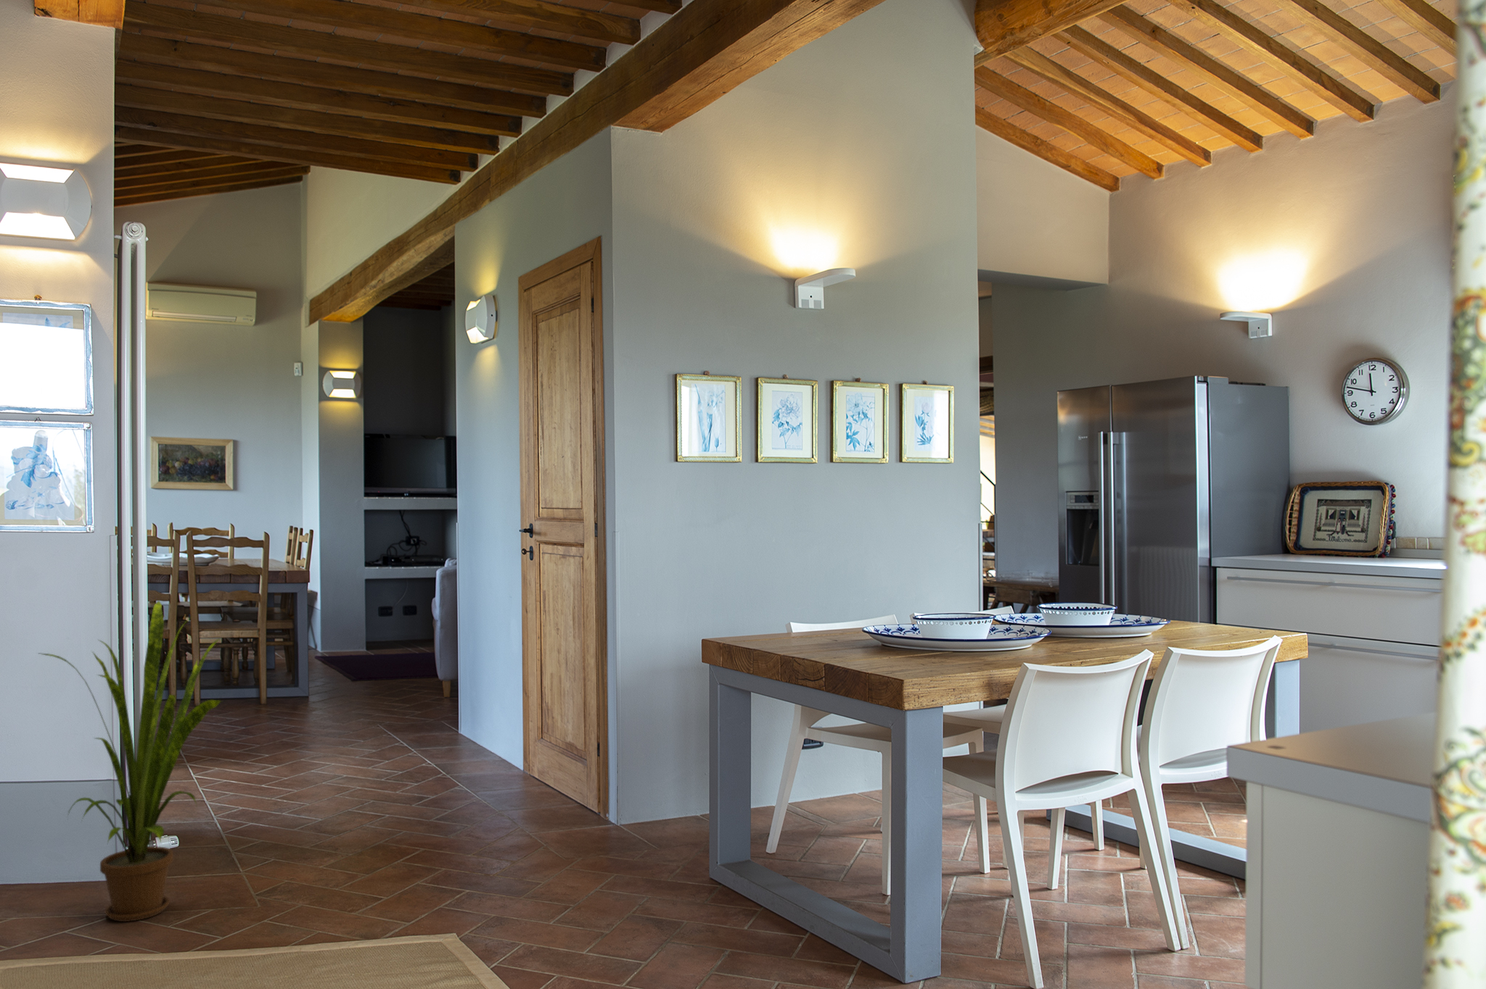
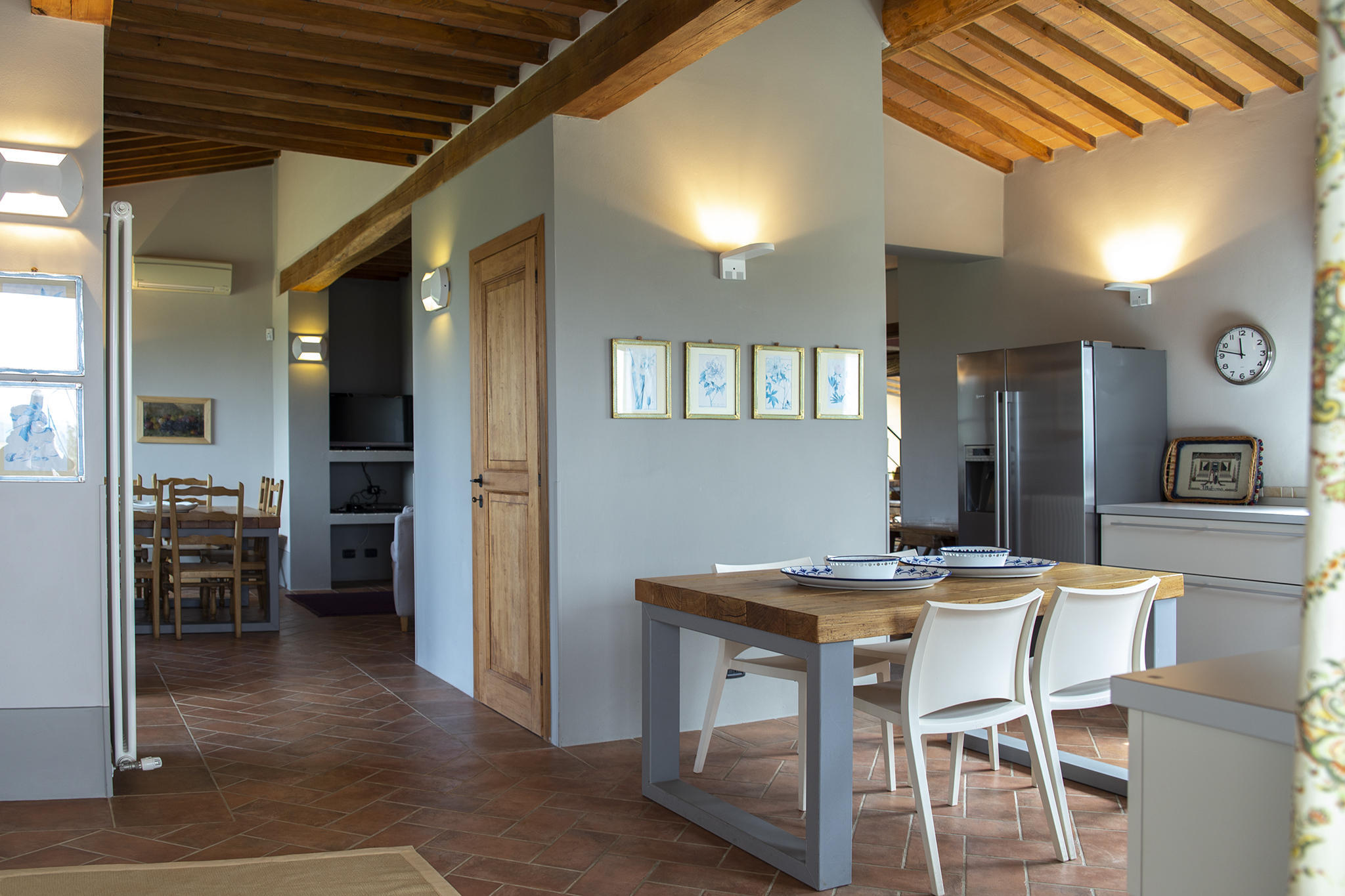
- house plant (133, 758)
